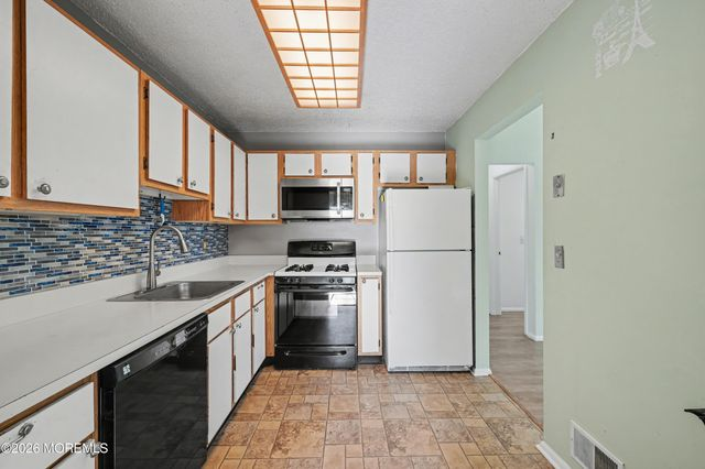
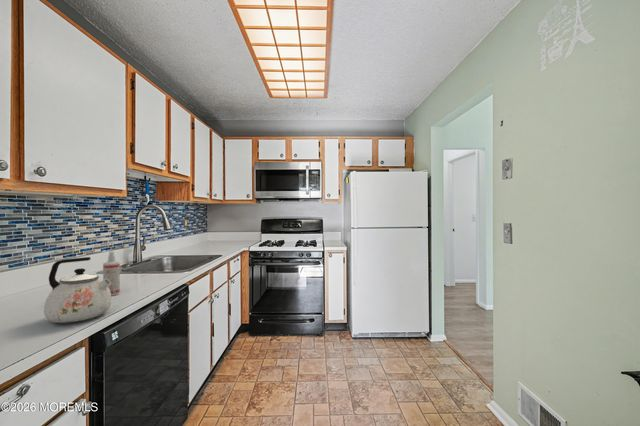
+ spray bottle (111, 272)
+ kettle (80, 287)
